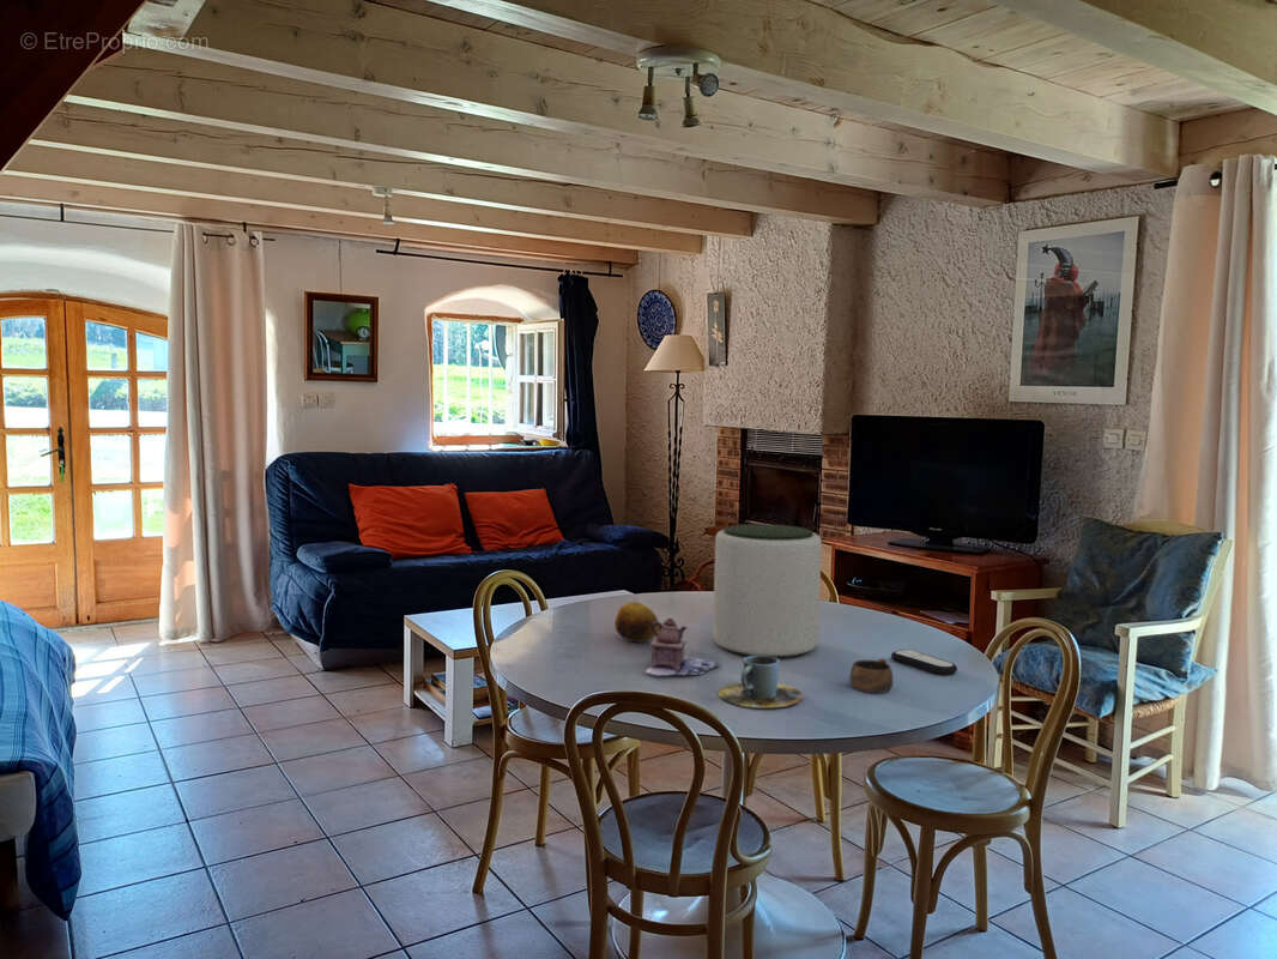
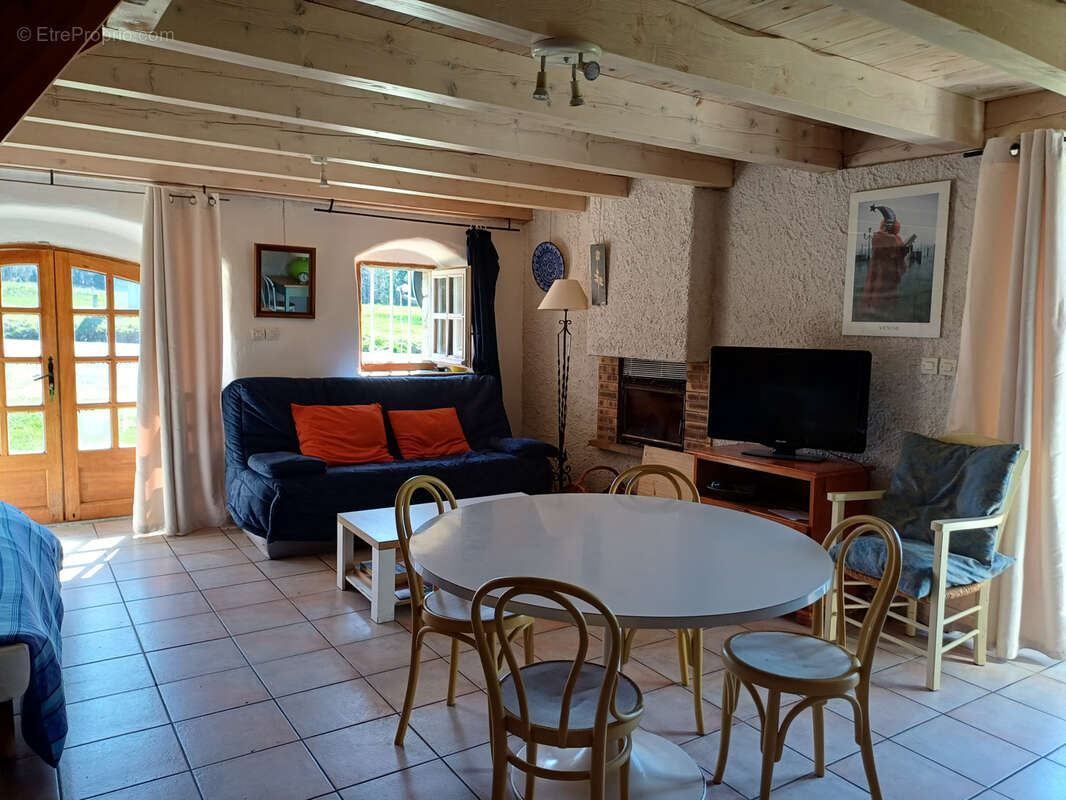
- fruit (635, 621)
- teapot (671, 643)
- cup (759, 677)
- cup (874, 674)
- plant pot (765, 587)
- remote control (924, 661)
